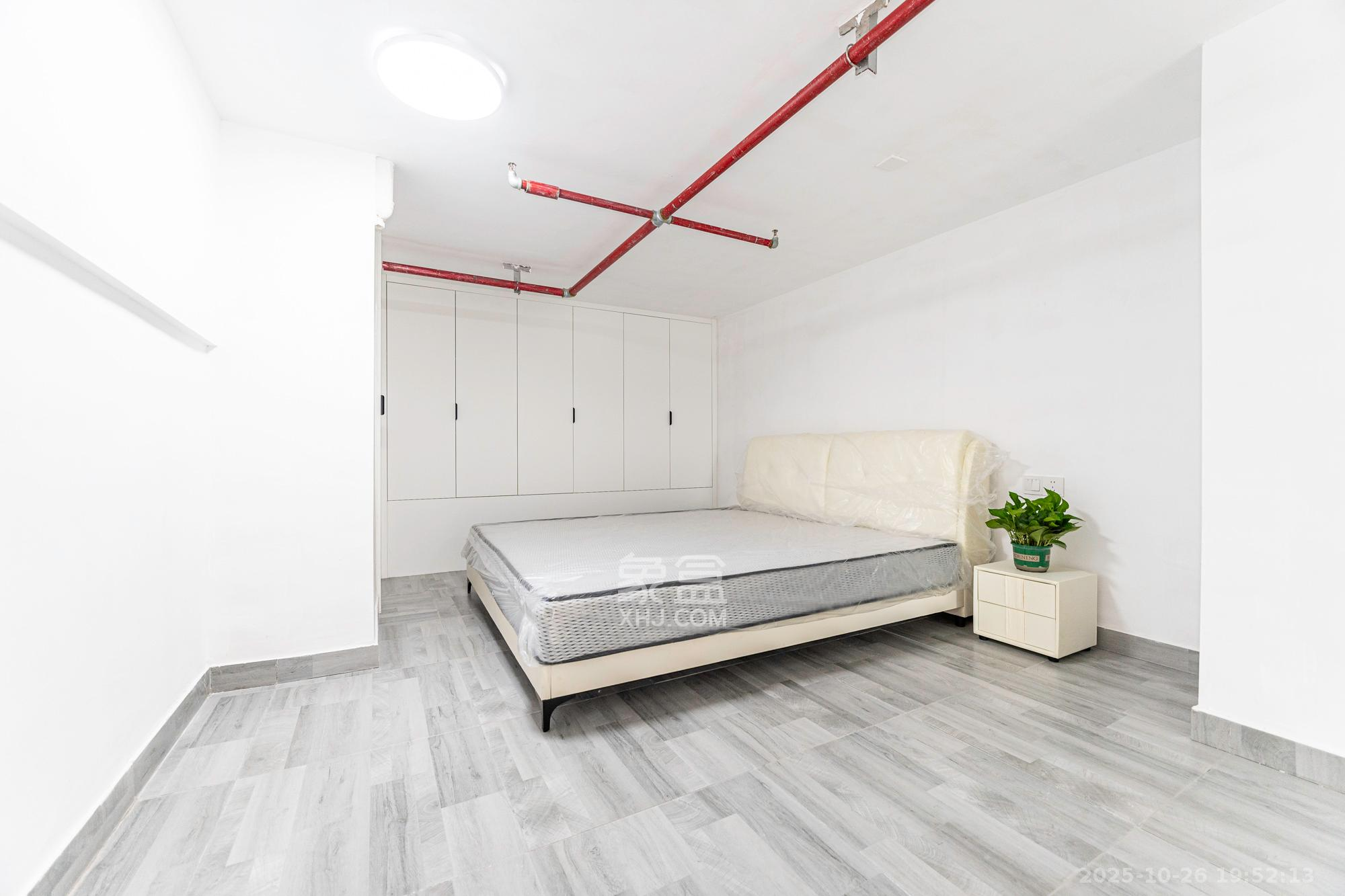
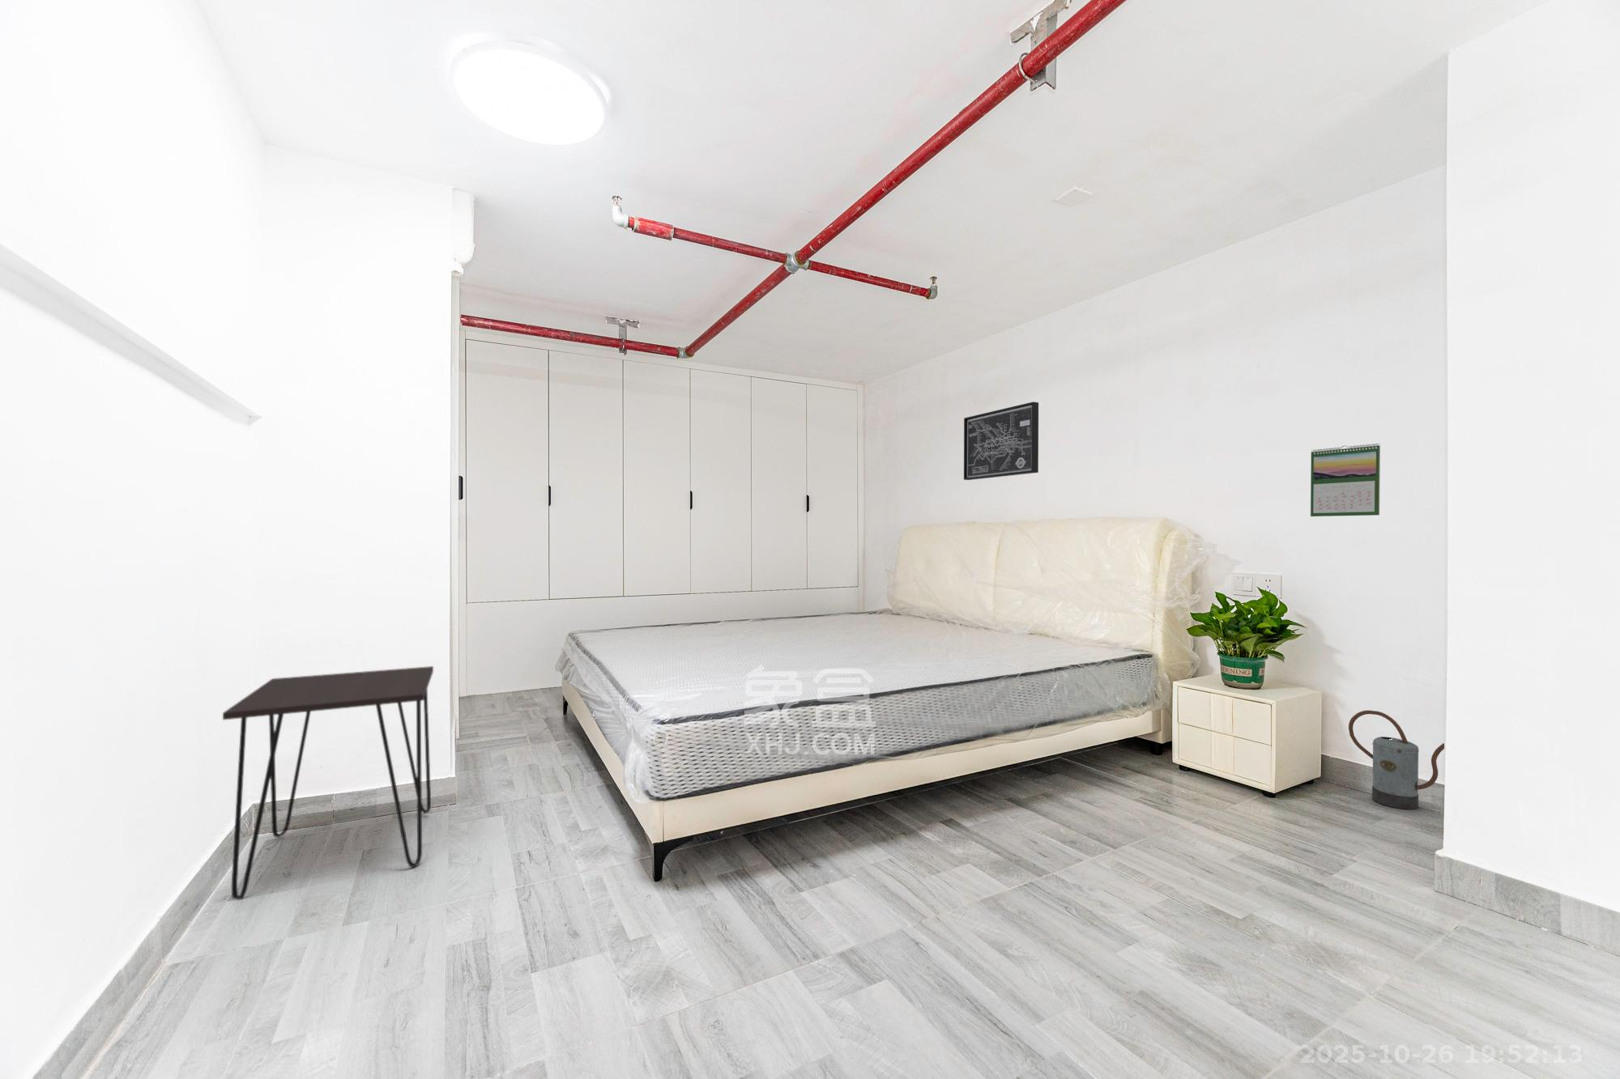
+ wall art (998, 443)
+ desk (387, 761)
+ calendar (1344, 480)
+ watering can (1396, 759)
